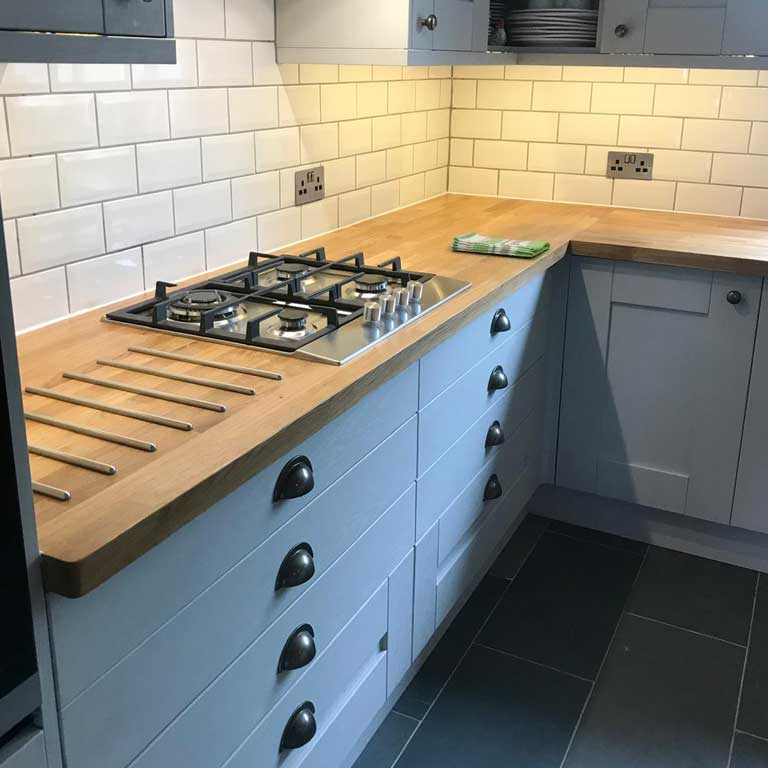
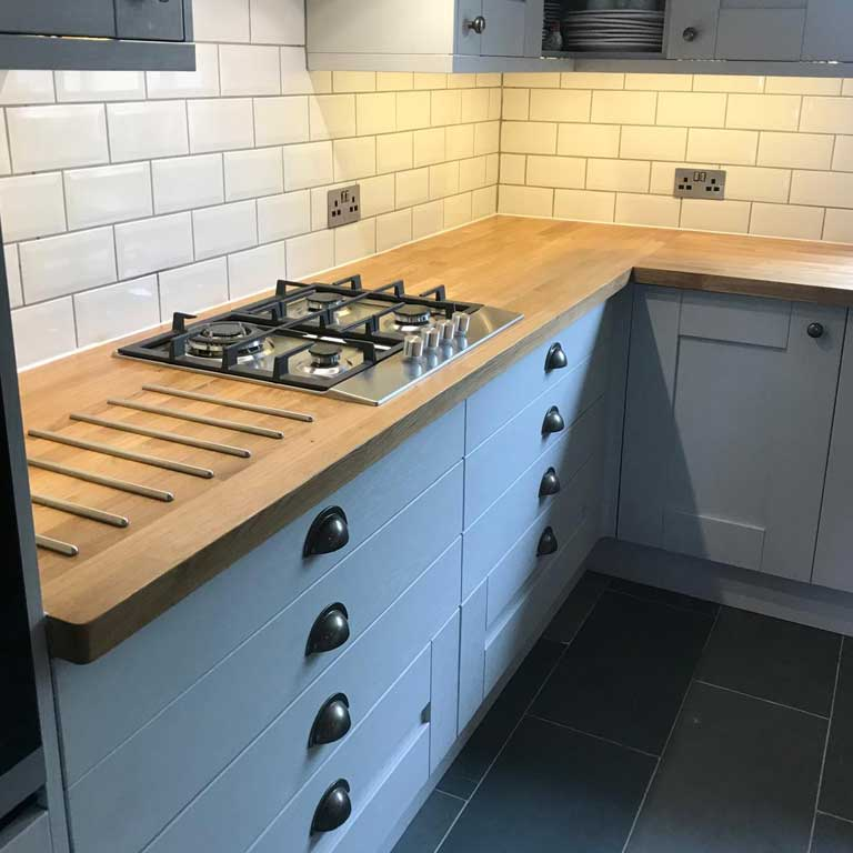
- dish towel (500, 243)
